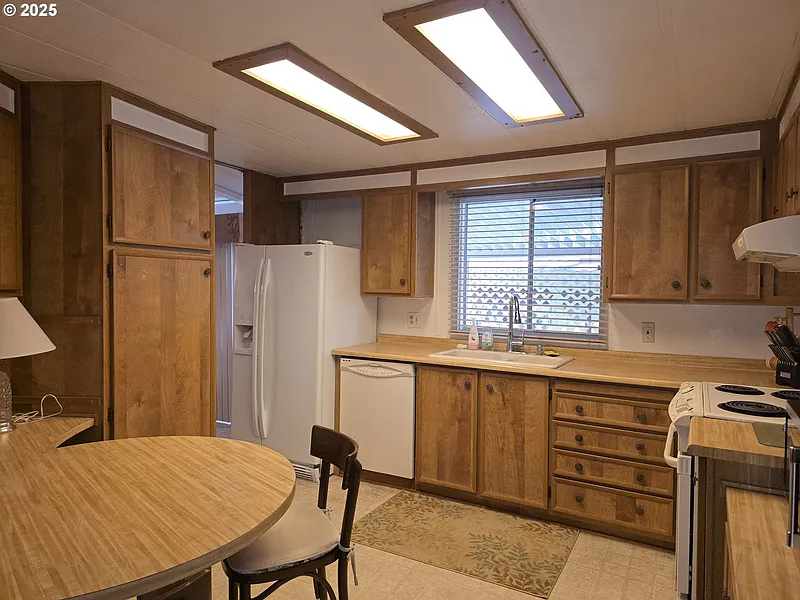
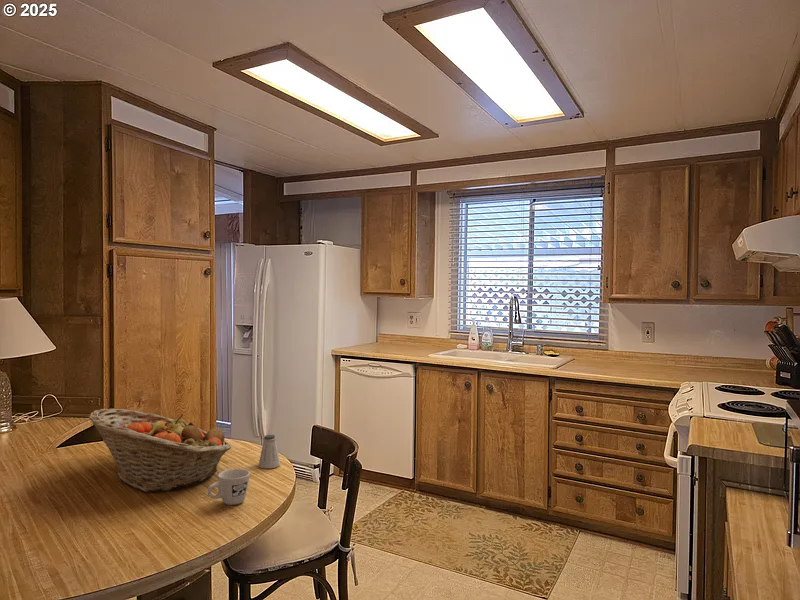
+ saltshaker (269, 450)
+ mug (228, 489)
+ fruit basket (161, 441)
